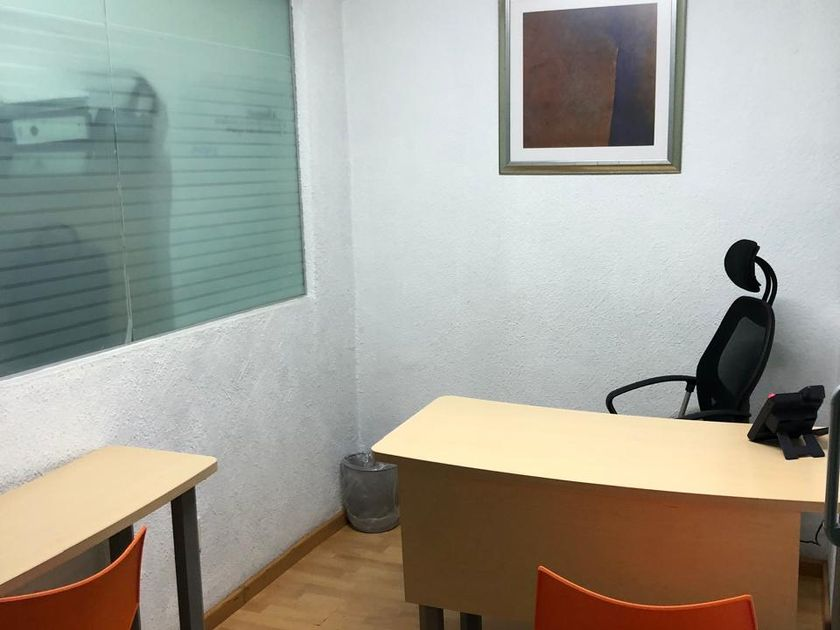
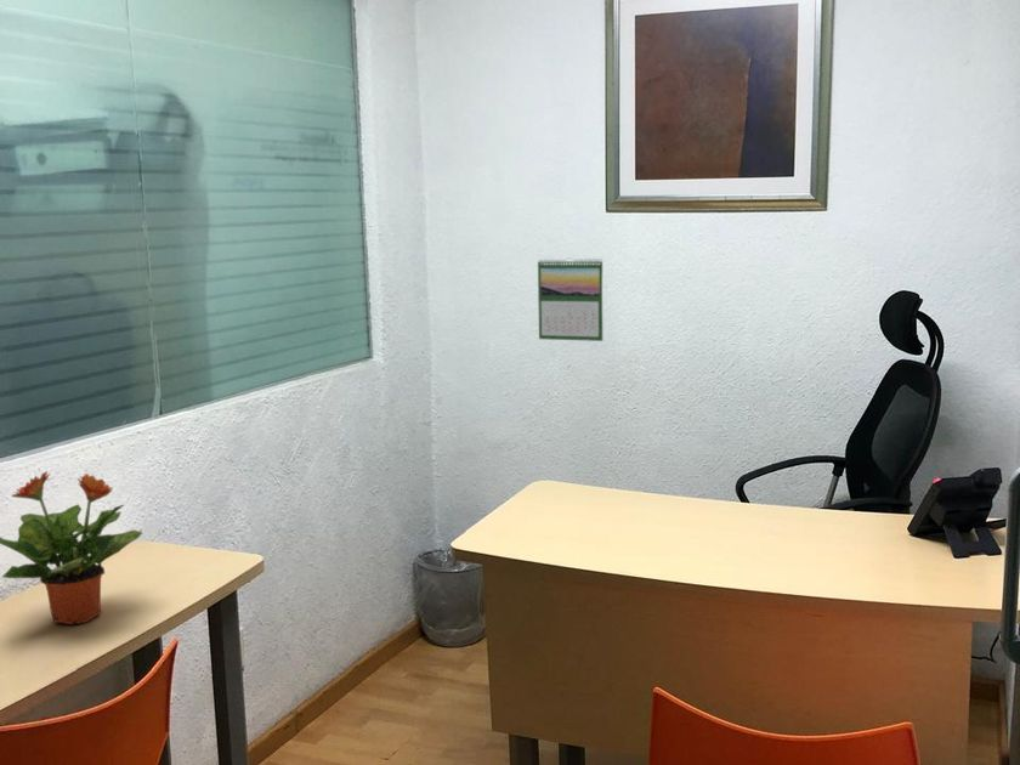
+ calendar (570, 299)
+ potted plant (69, 545)
